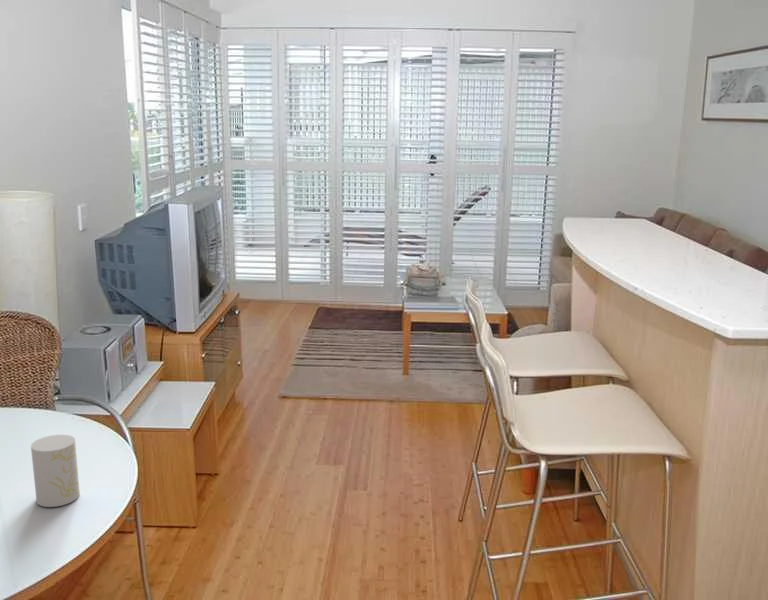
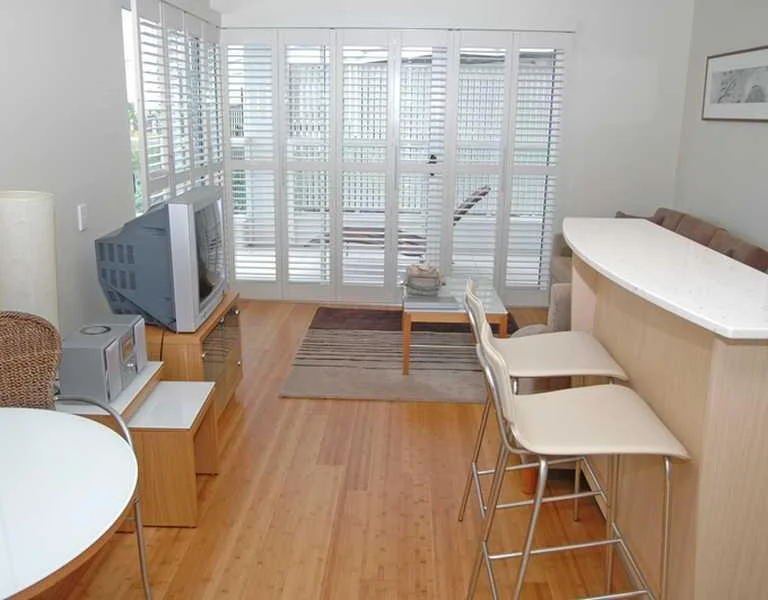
- cup (55, 470)
